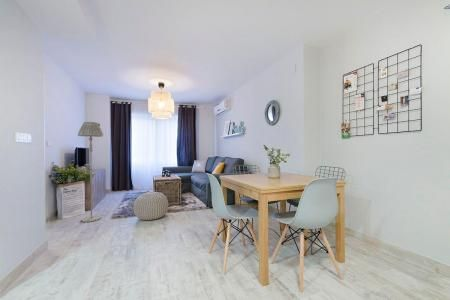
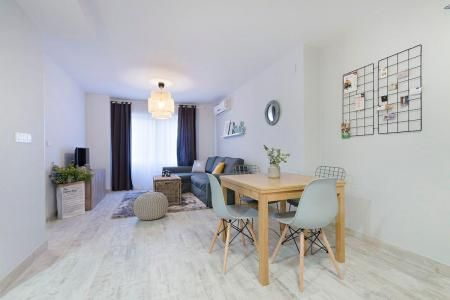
- floor lamp (91, 170)
